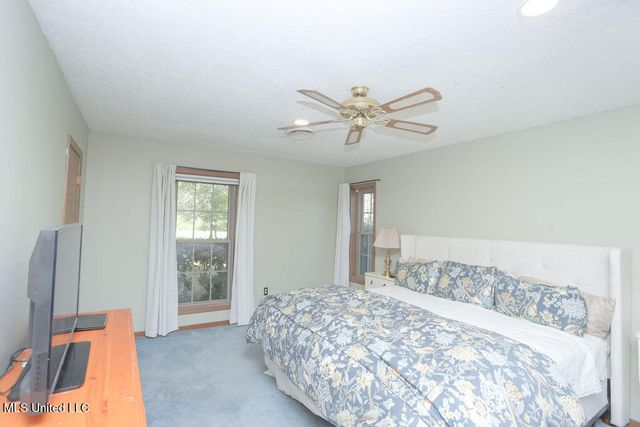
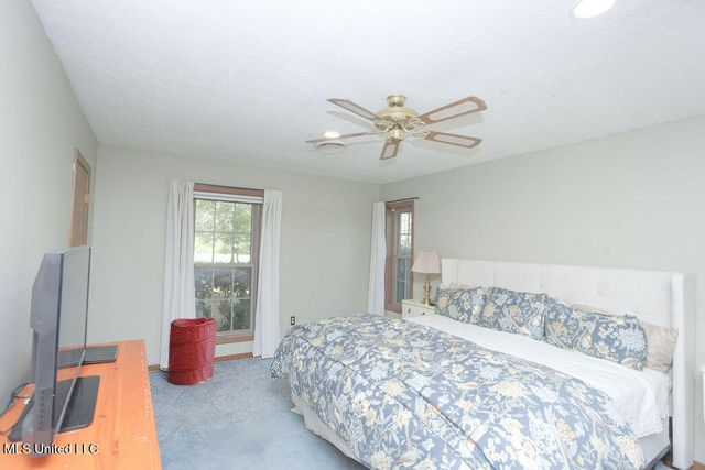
+ laundry hamper (193, 347)
